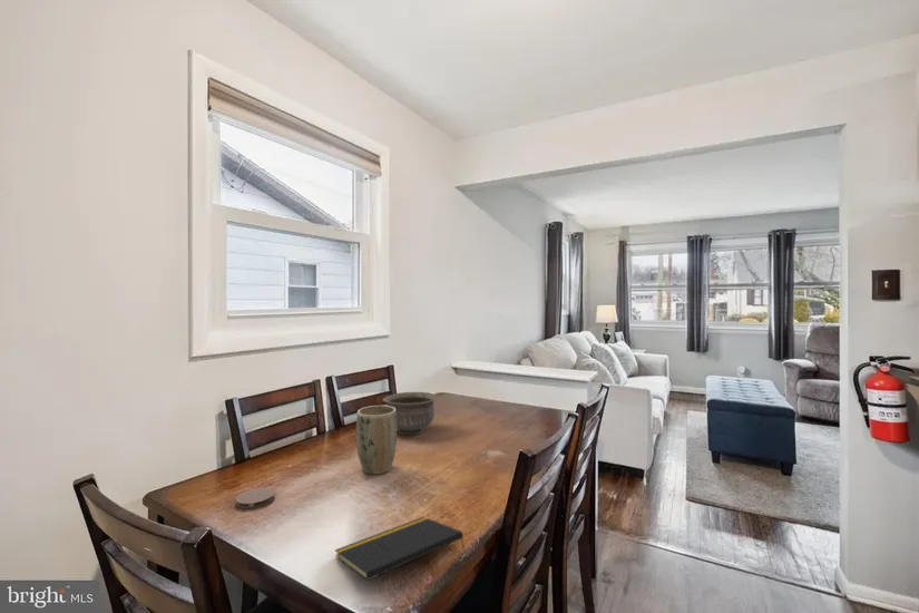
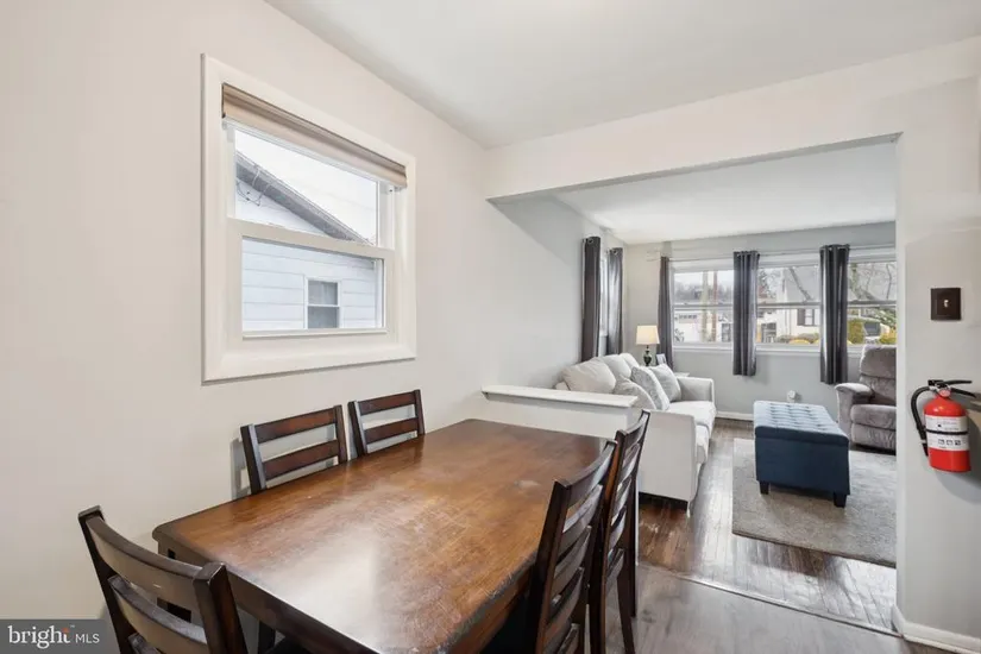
- plant pot (377, 439)
- coaster (255, 497)
- notepad (399, 544)
- bowl (410, 413)
